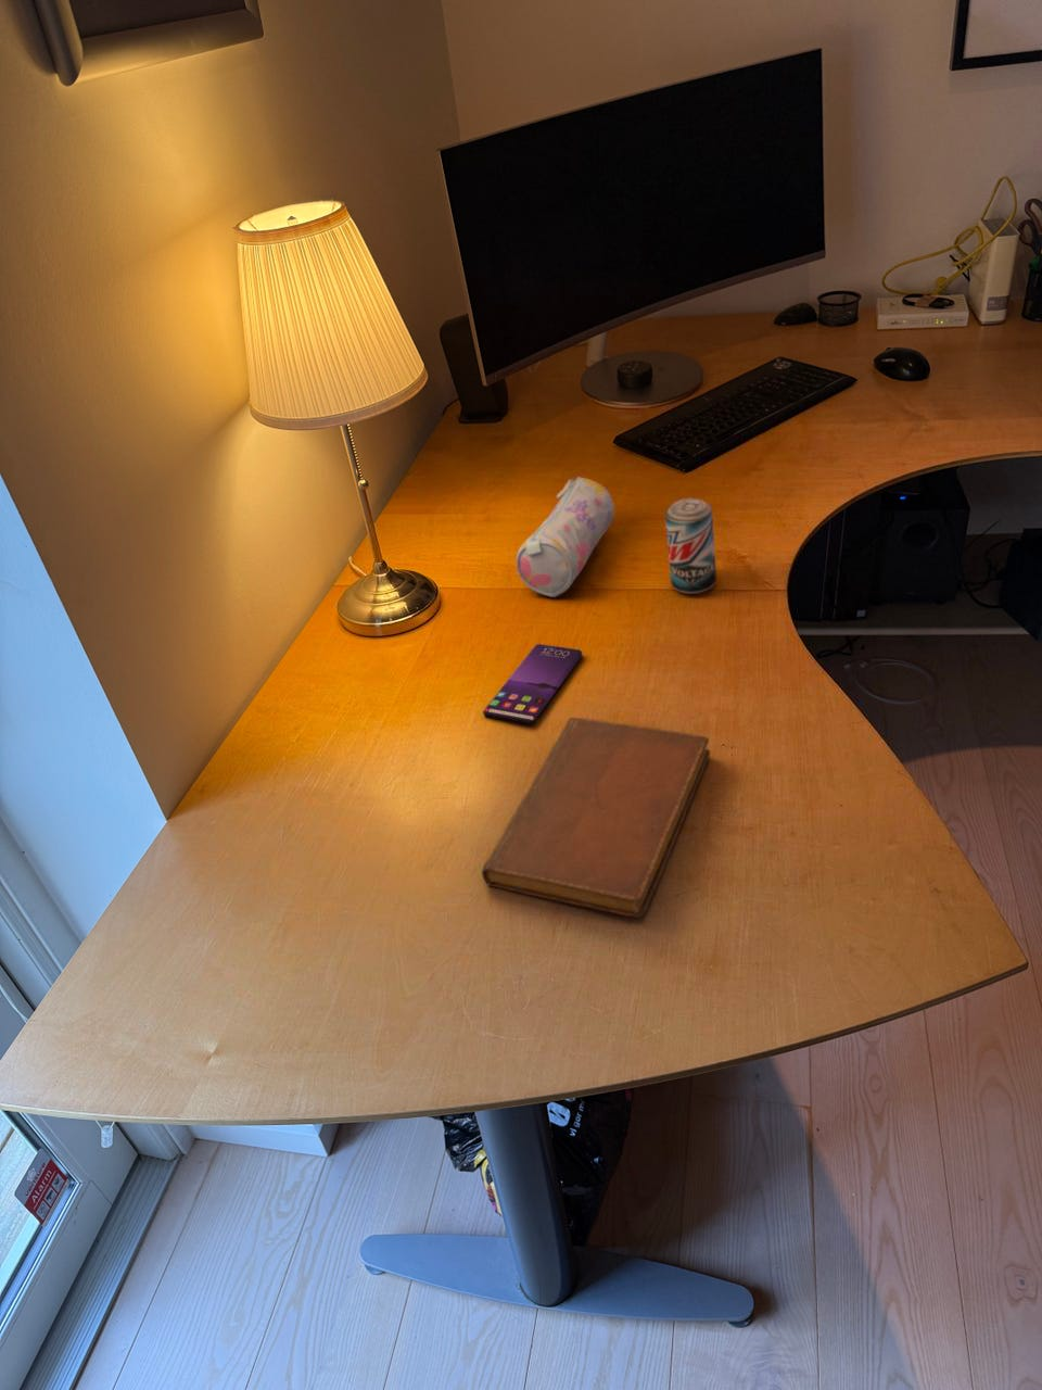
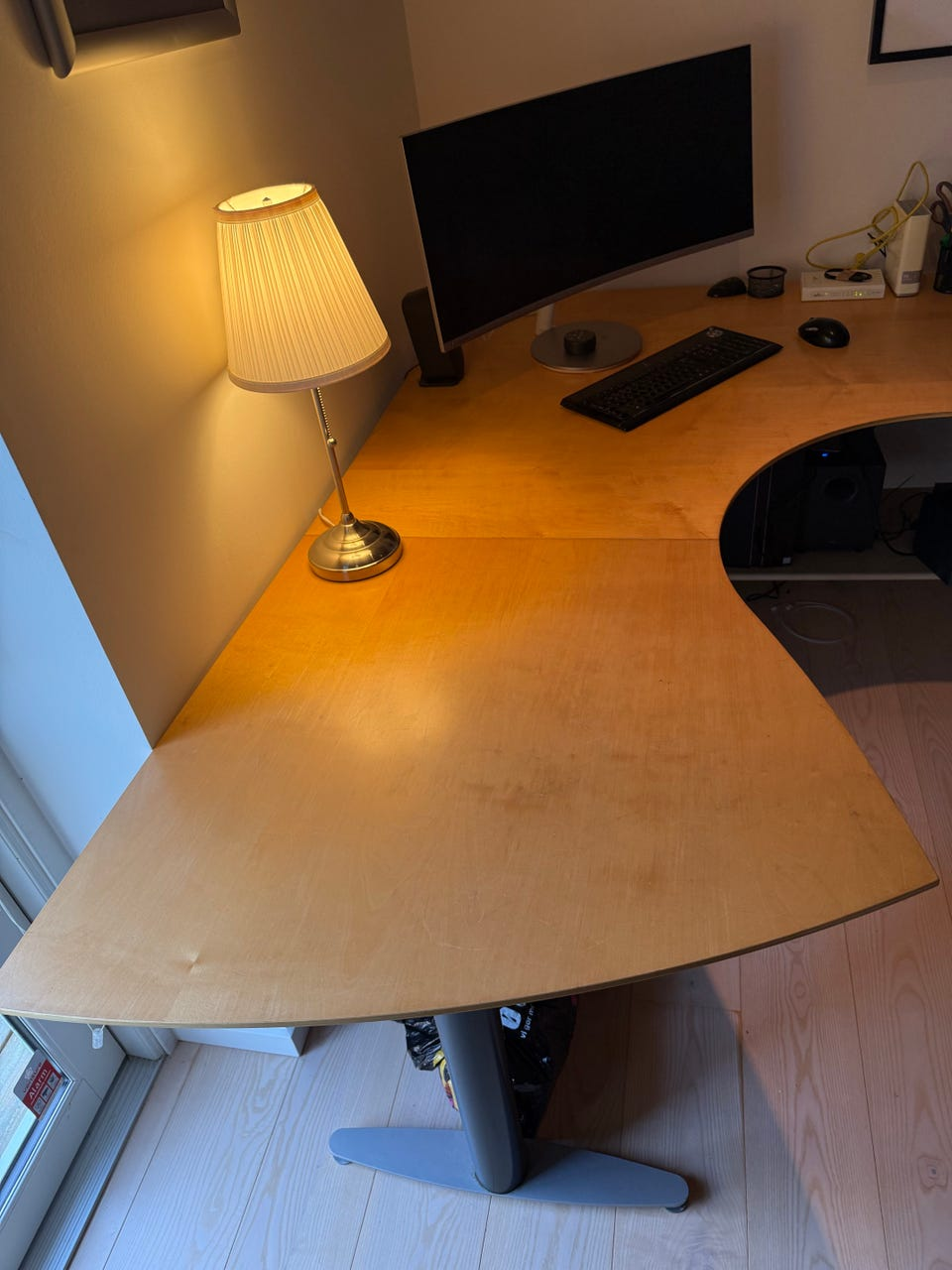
- notebook (600, 807)
- beer can (691, 546)
- pencil case (567, 534)
- smartphone (533, 682)
